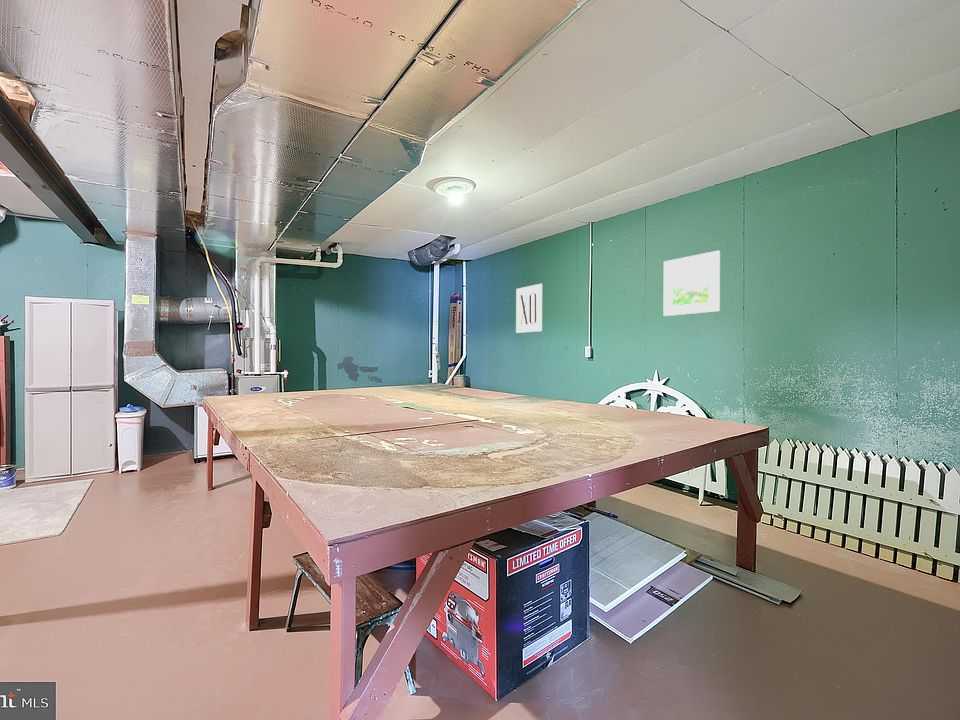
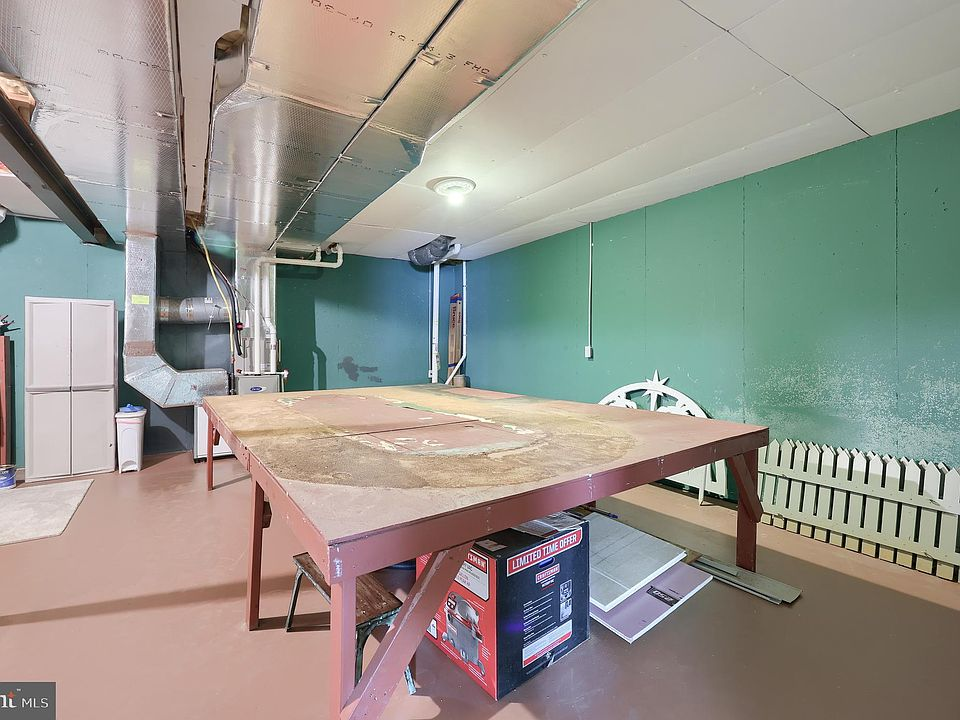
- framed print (690, 285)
- wall art (528, 309)
